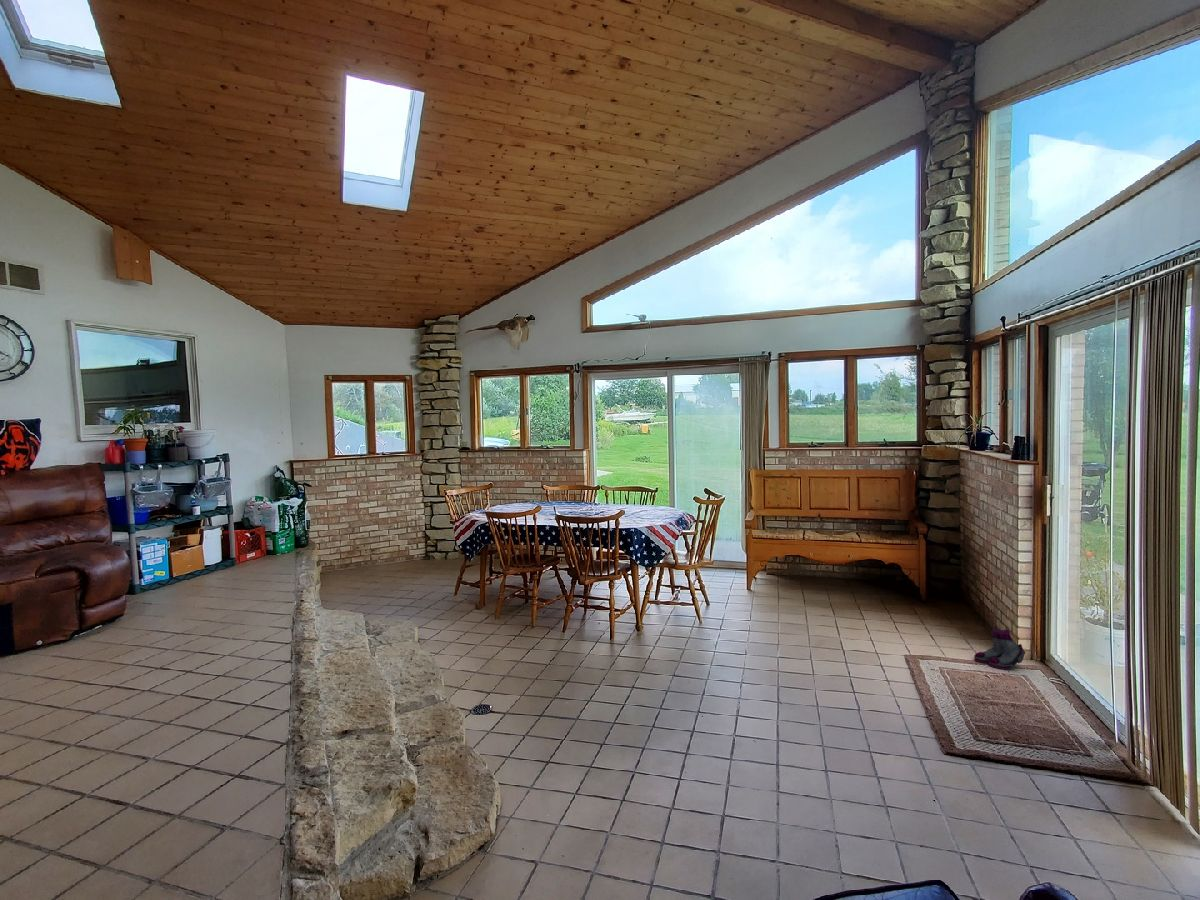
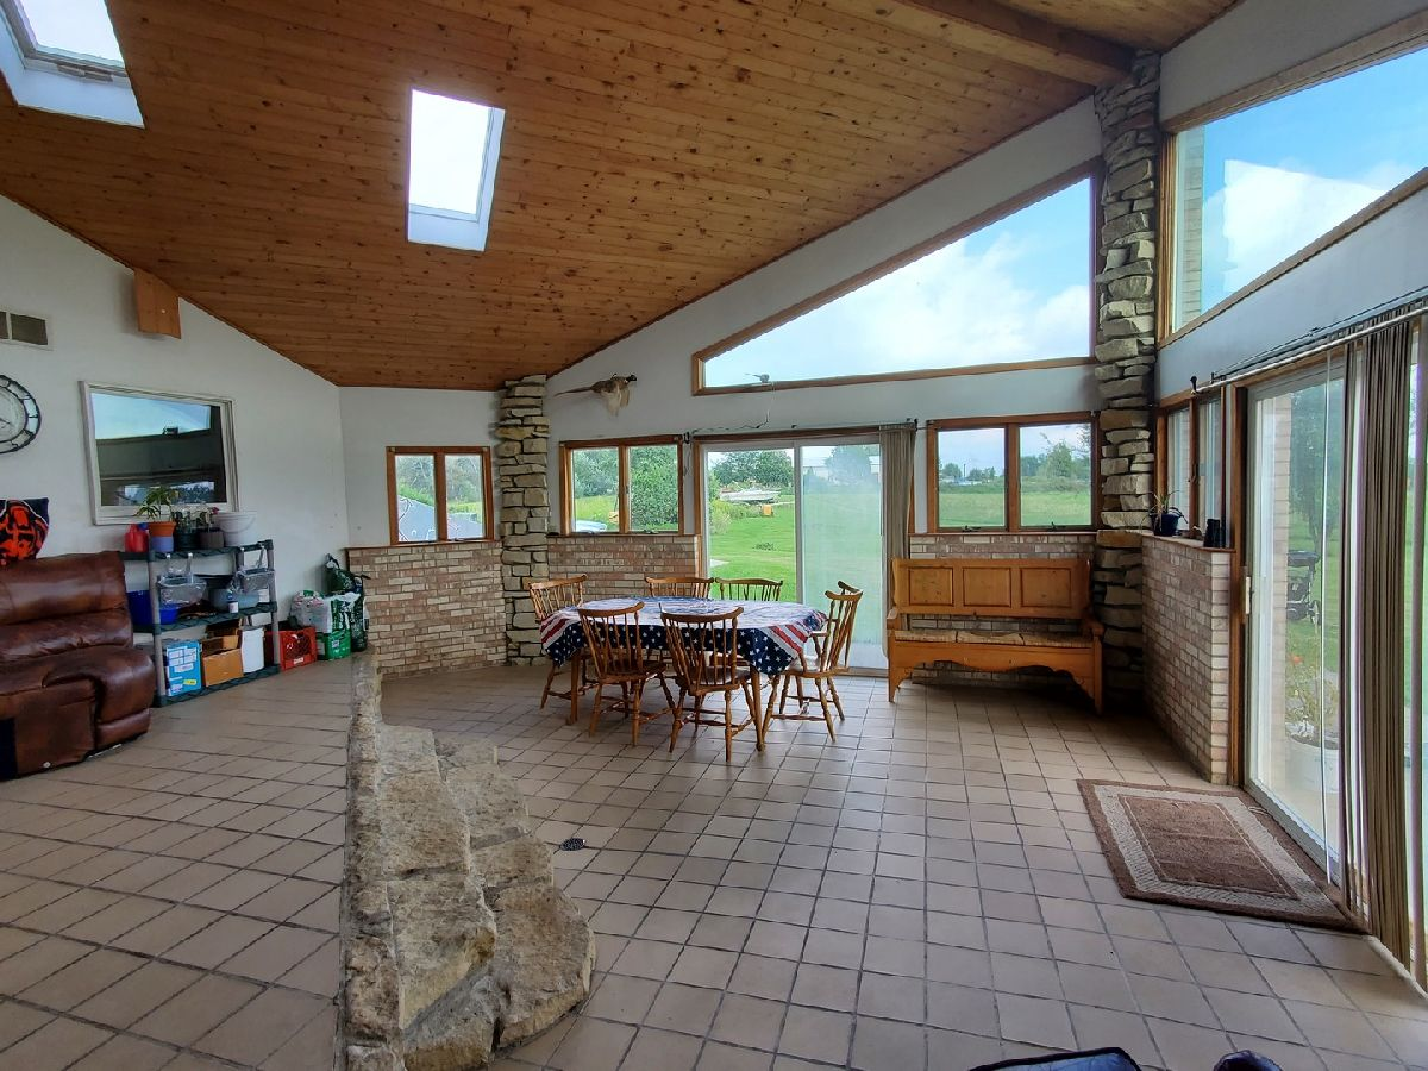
- boots (999, 646)
